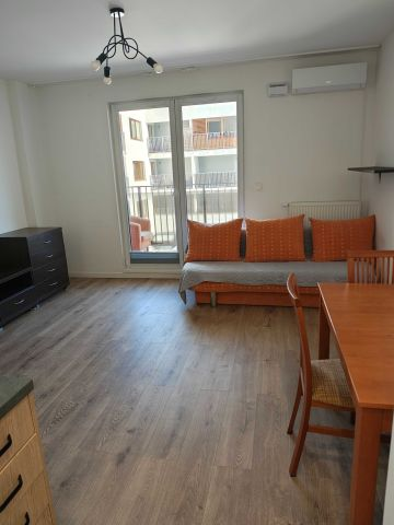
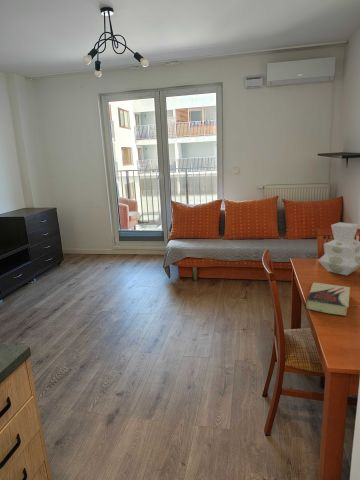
+ vase (343, 248)
+ book (328, 297)
